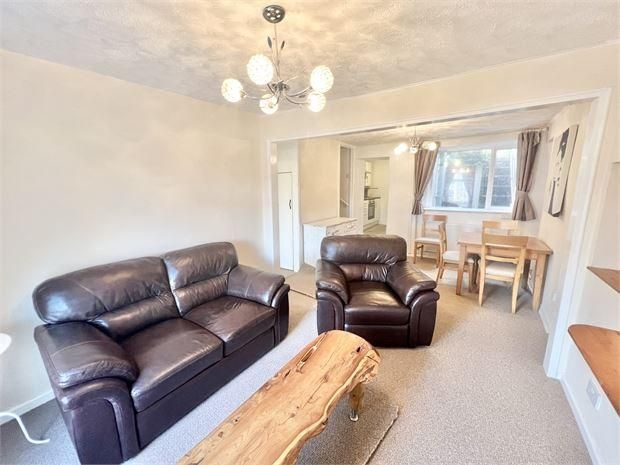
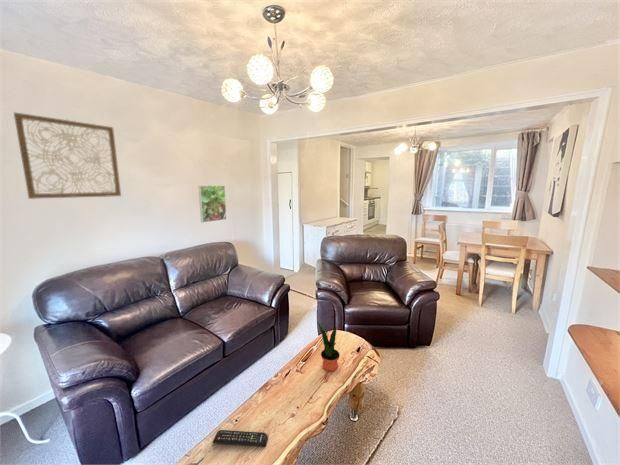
+ remote control (240, 438)
+ wall art (73, 162)
+ potted plant (326, 345)
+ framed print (213, 203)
